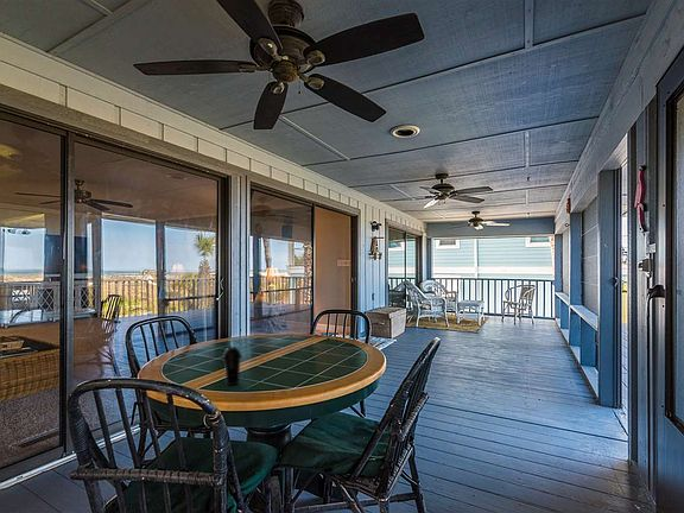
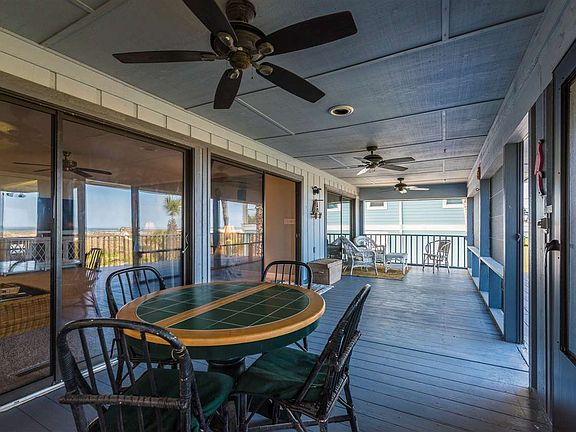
- cup (232, 361)
